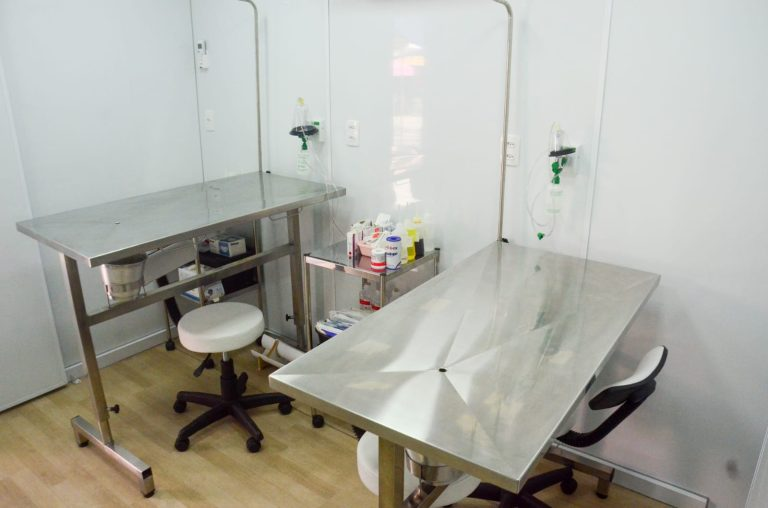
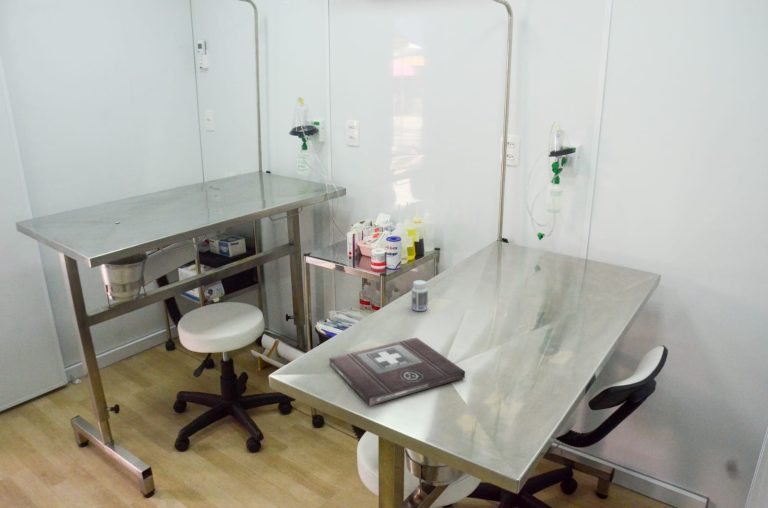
+ pill bottle (419, 295)
+ first aid kit (395, 367)
